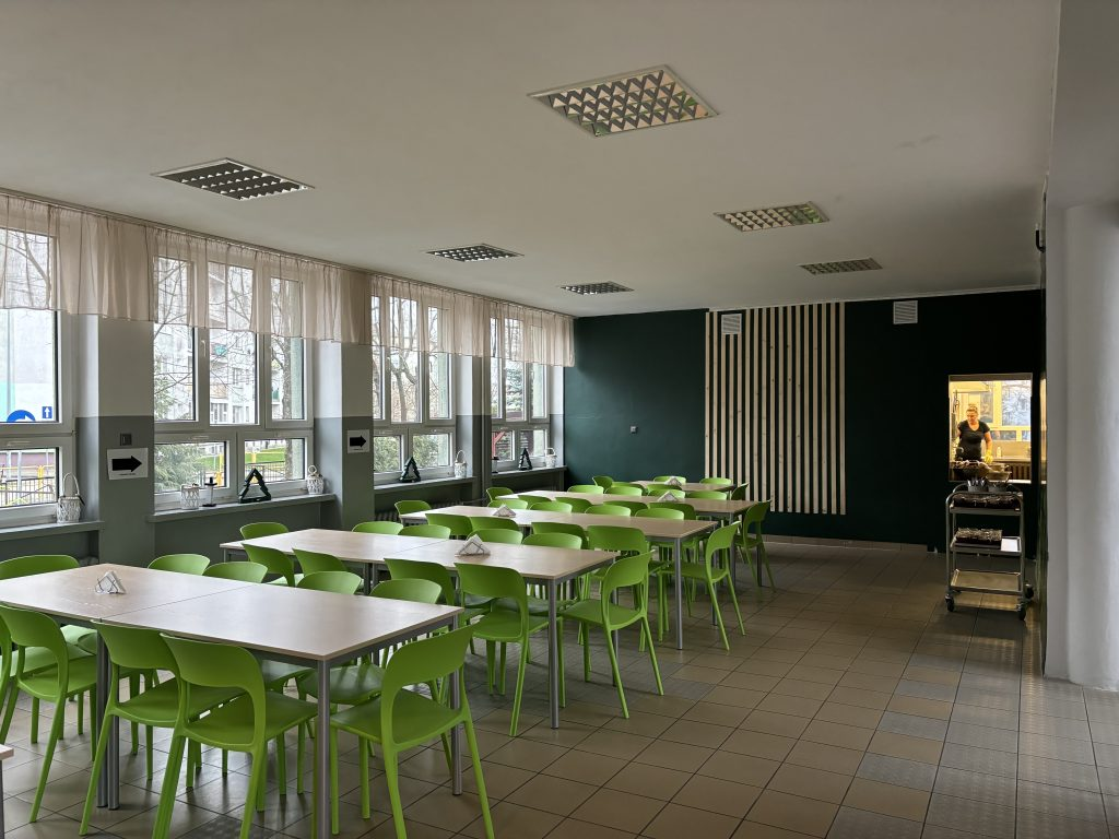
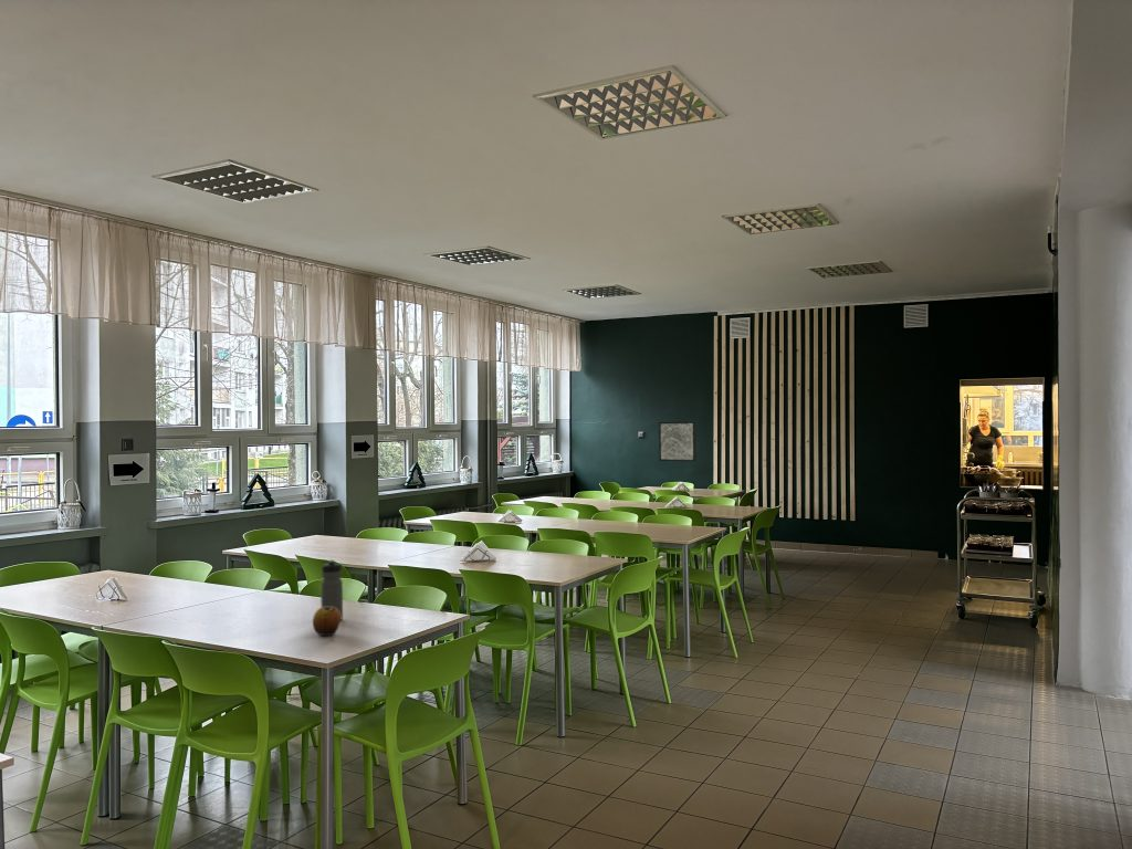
+ wall art (677, 441)
+ water bottle (332, 589)
+ apple (326, 620)
